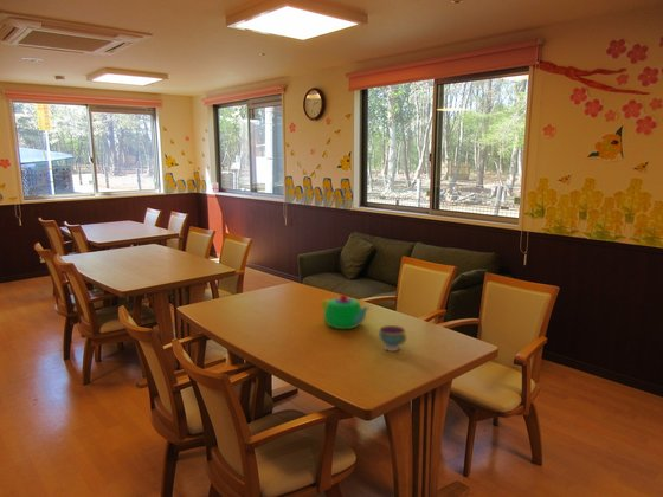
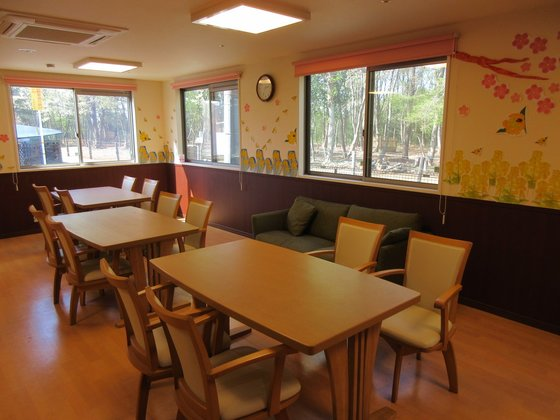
- teapot (345, 310)
- teacup (392, 338)
